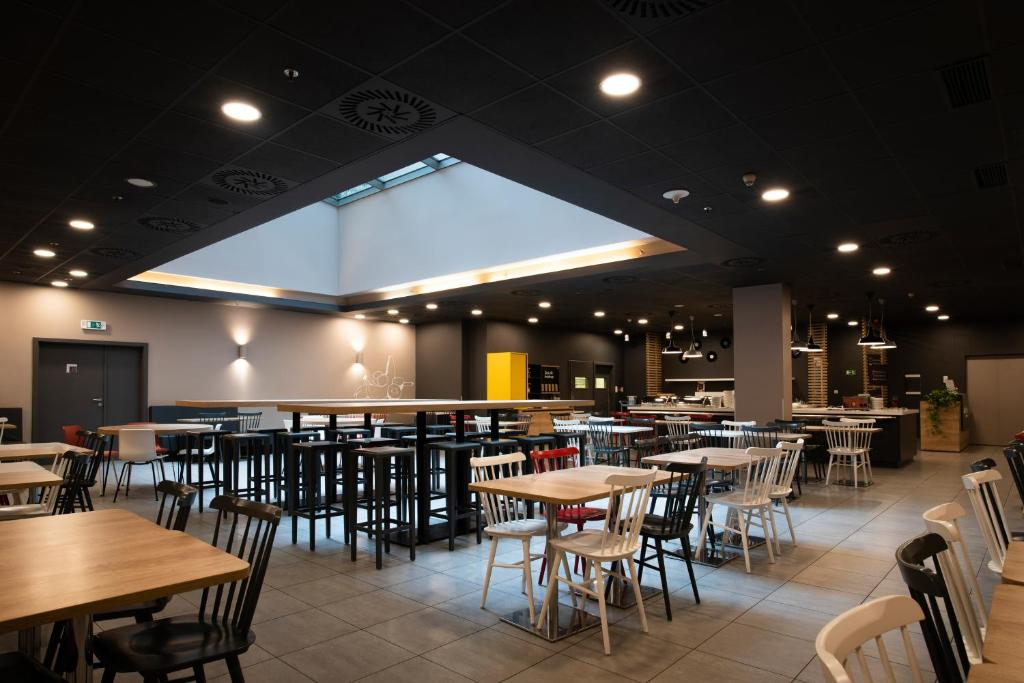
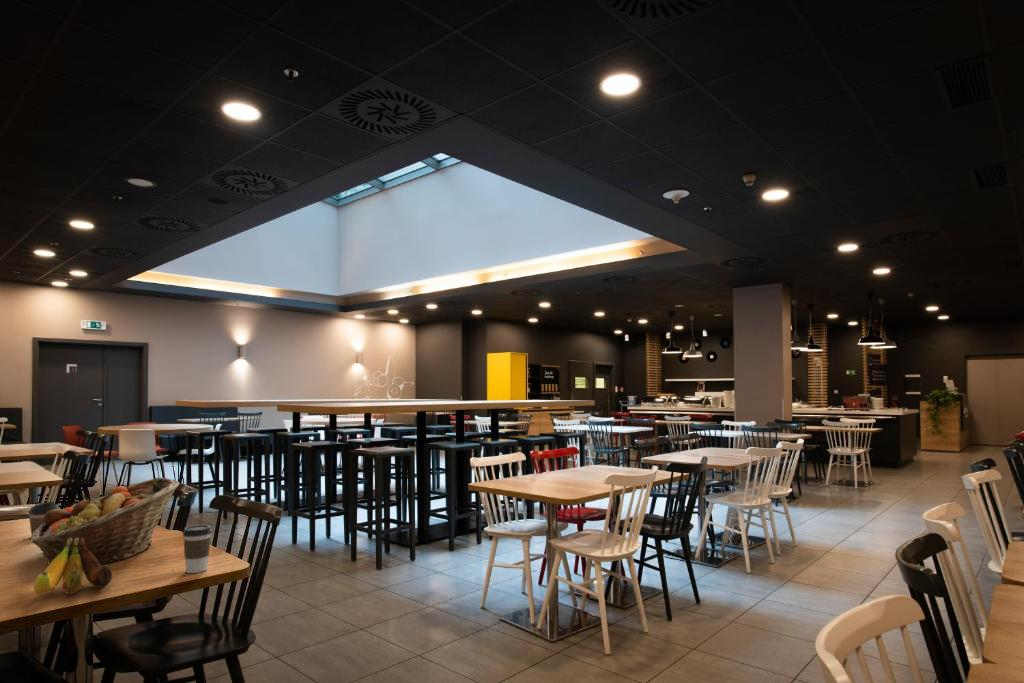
+ fruit basket (108, 518)
+ coffee cup (43, 518)
+ coffee cup (197, 548)
+ banana (74, 567)
